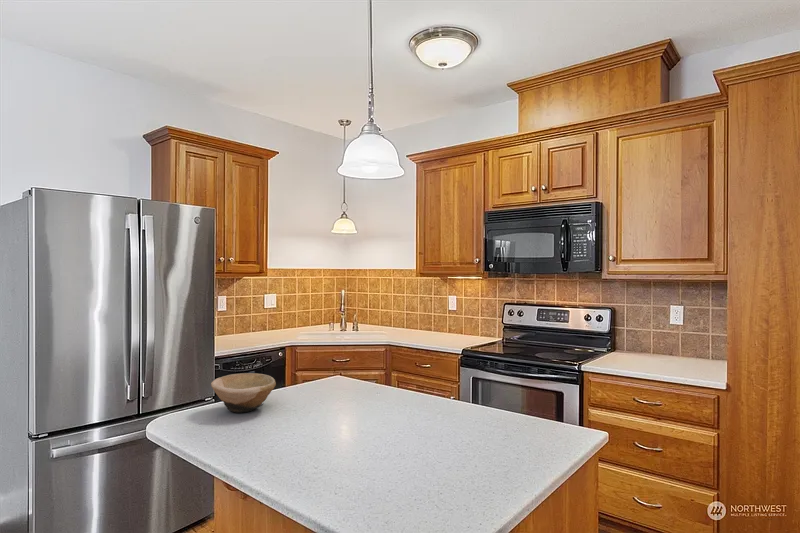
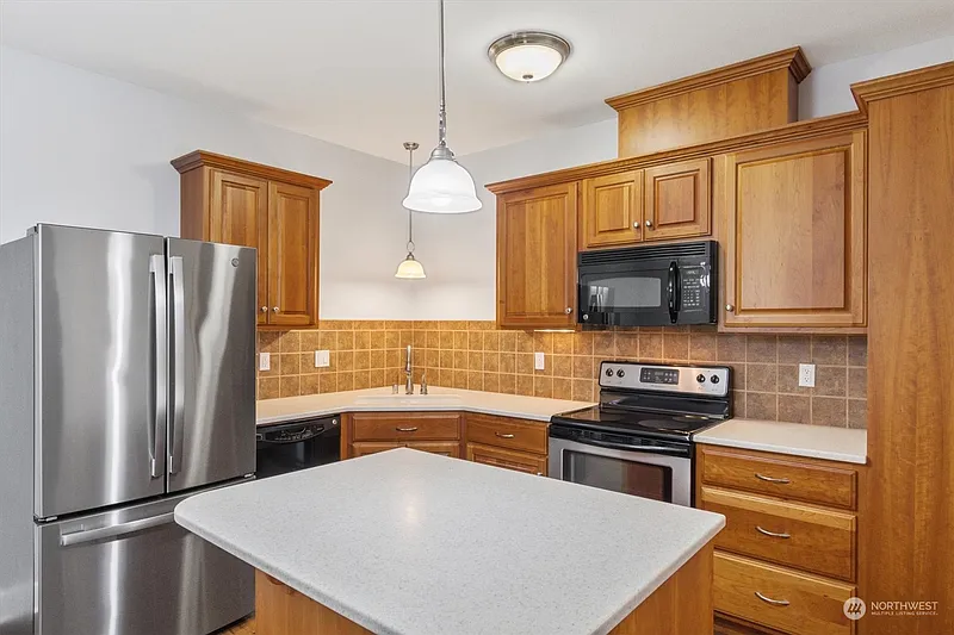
- bowl (245, 393)
